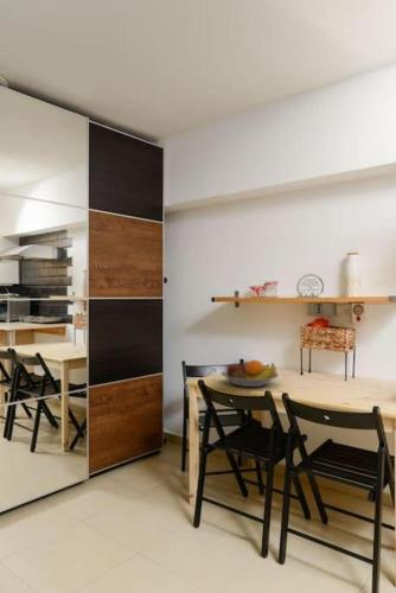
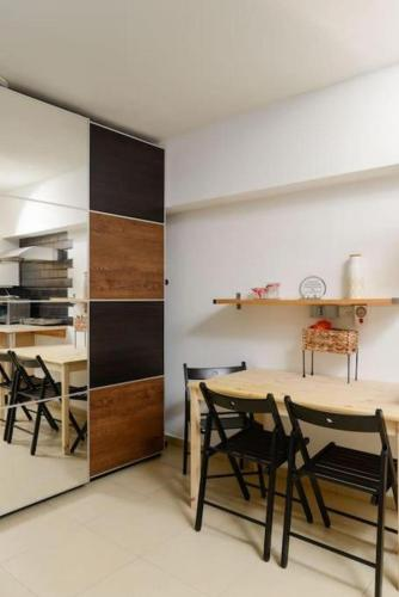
- fruit bowl (249, 371)
